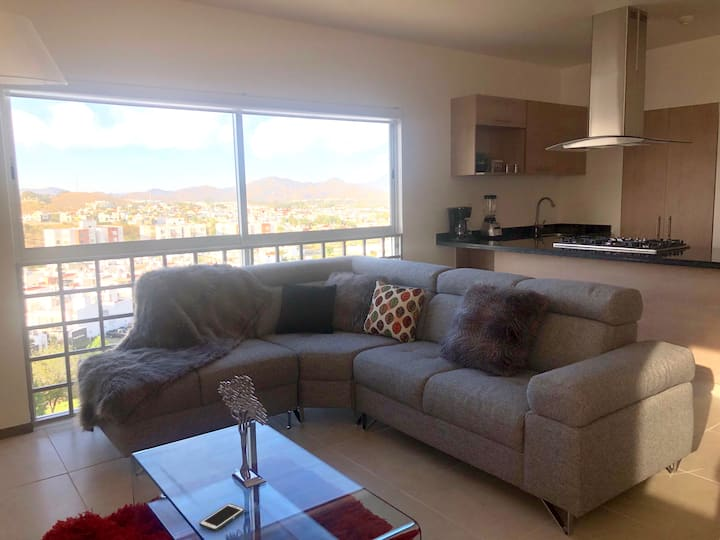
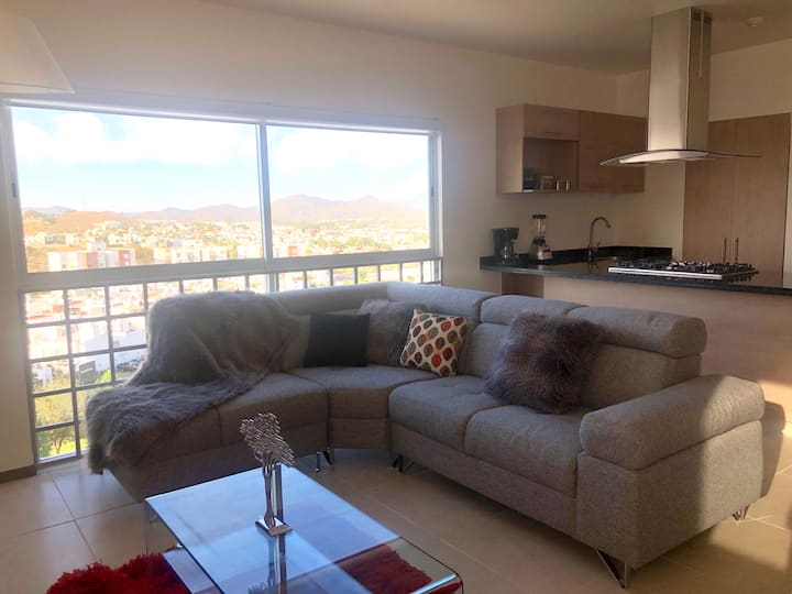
- cell phone (222, 517)
